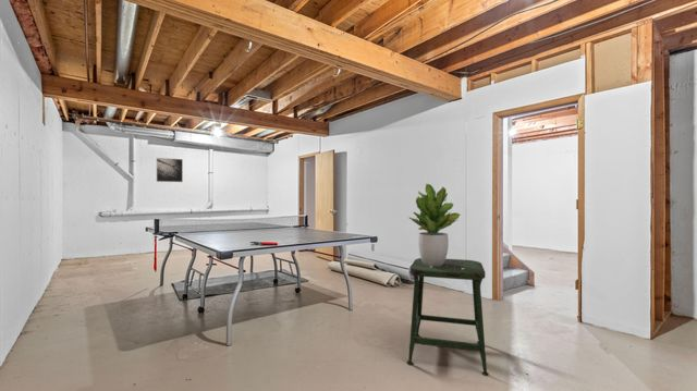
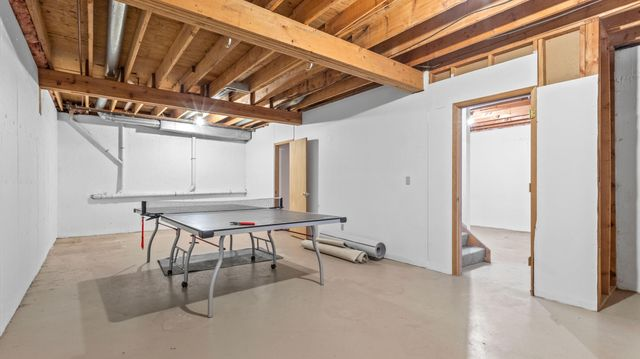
- stool (447, 317)
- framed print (169, 170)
- potted plant (435, 223)
